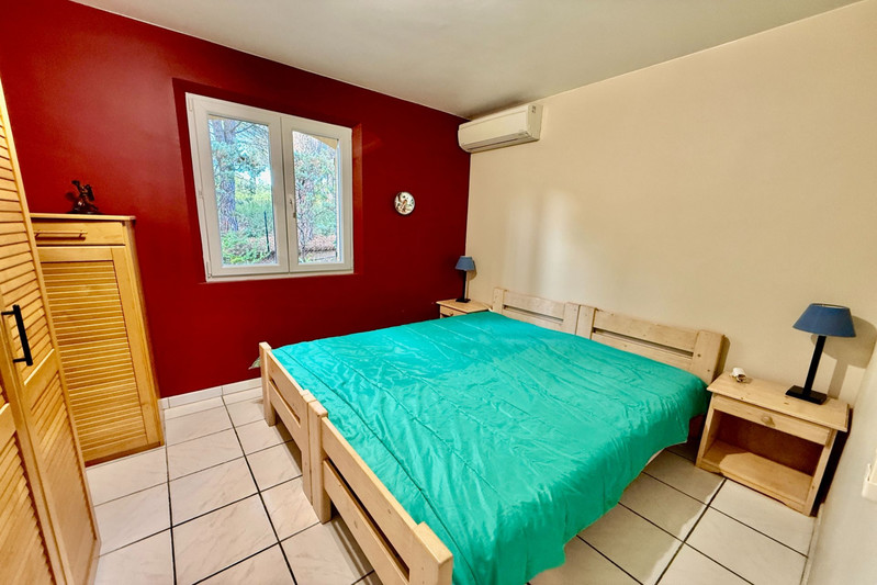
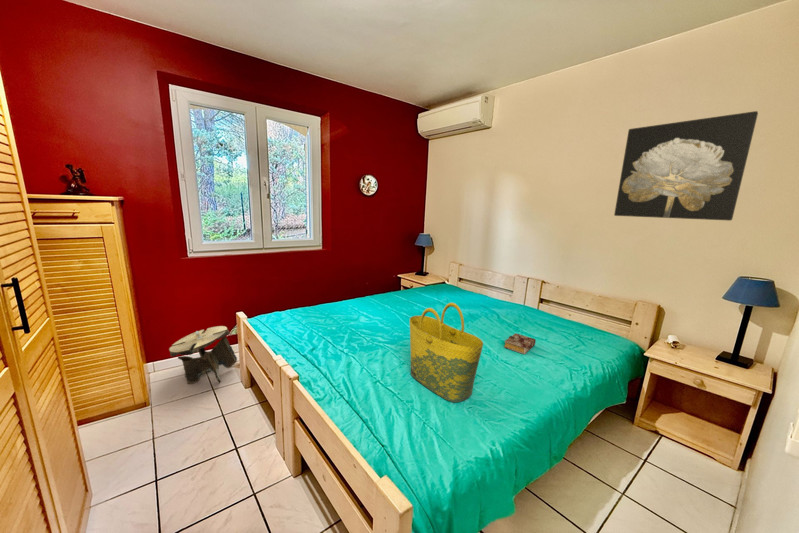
+ wall art (676, 171)
+ tote bag (441, 345)
+ stool (204, 354)
+ book (519, 343)
